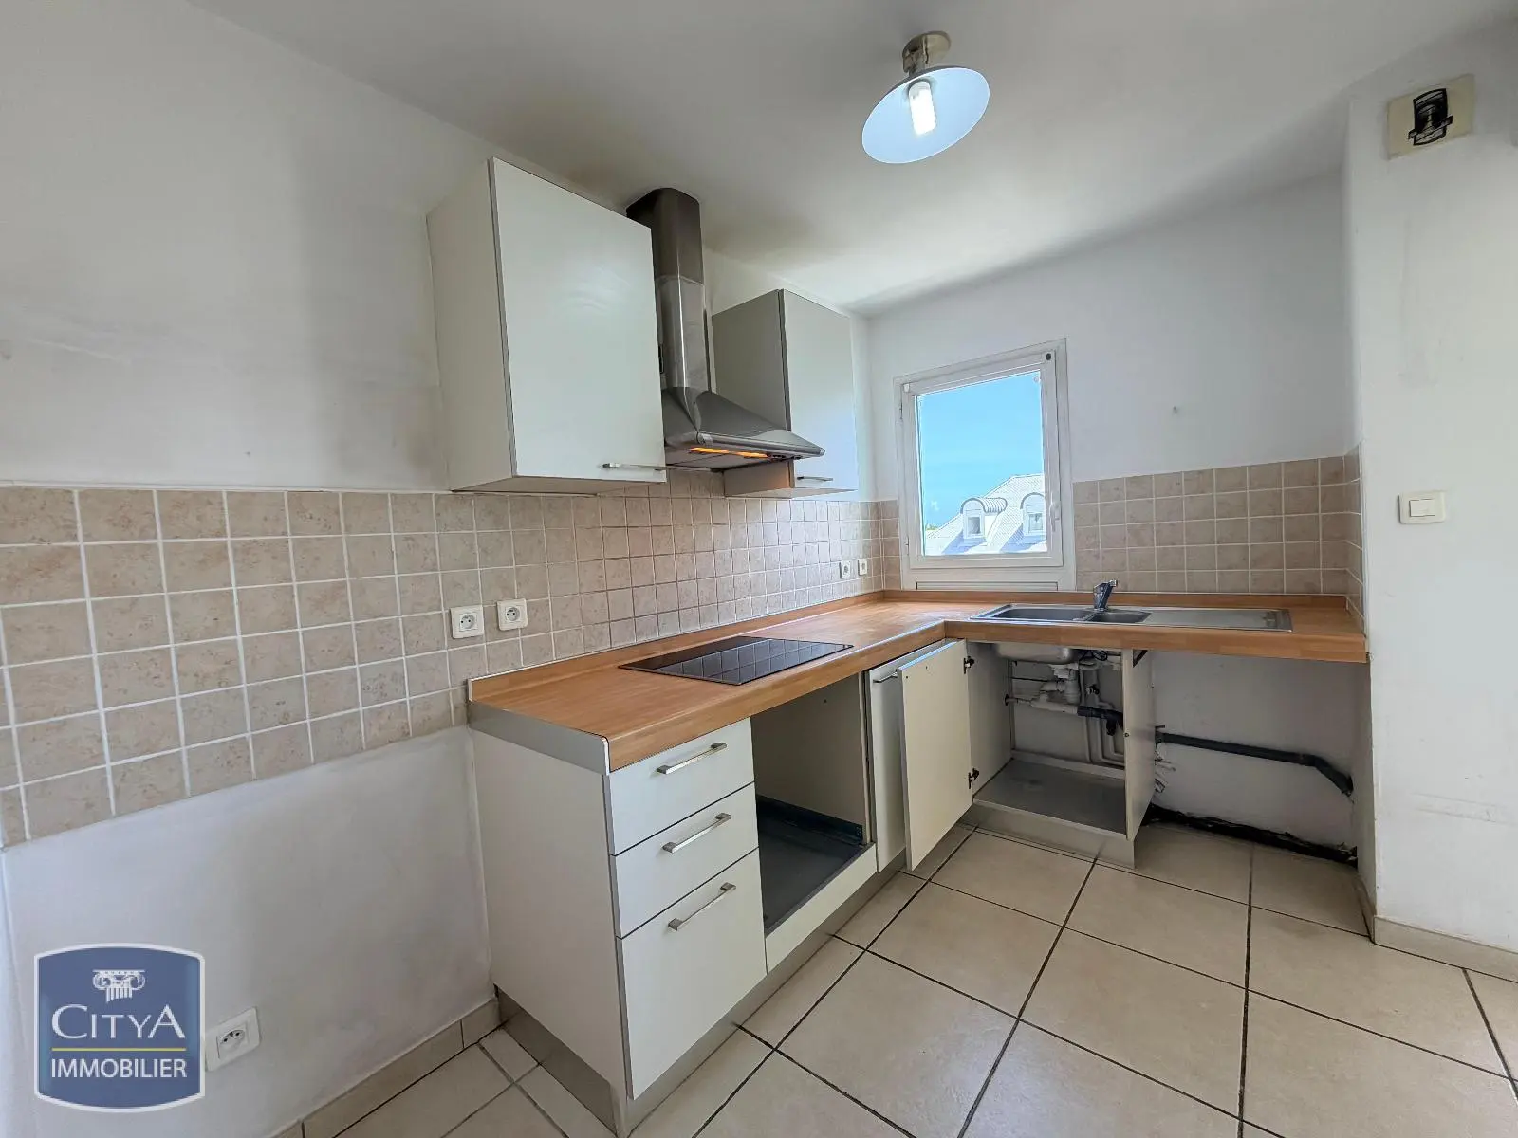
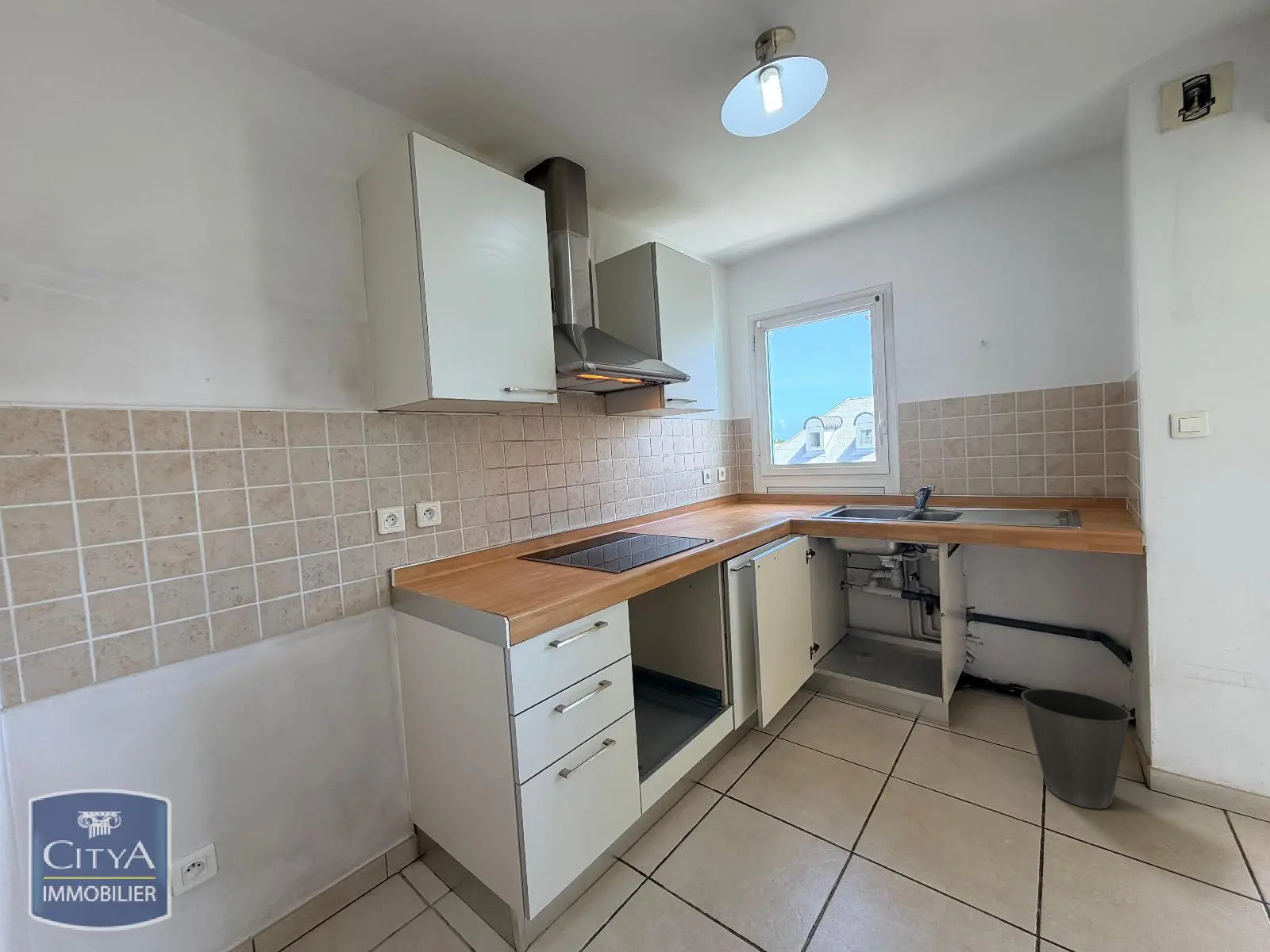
+ waste basket (1074, 747)
